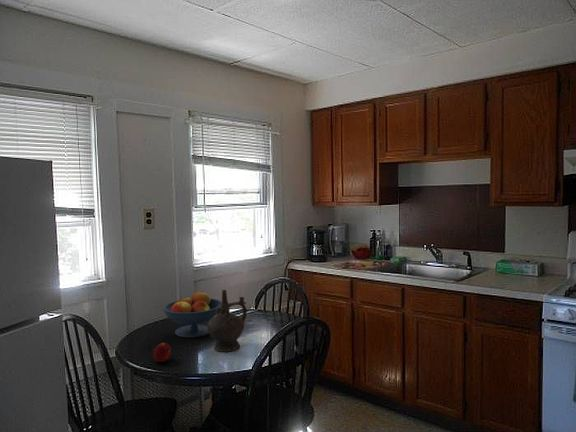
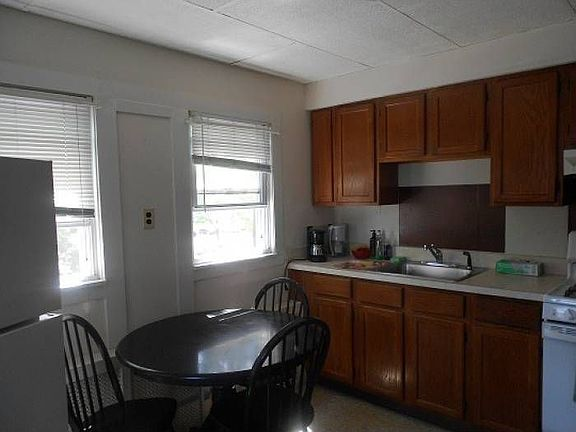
- ceremonial vessel (227, 318)
- peach (162, 352)
- fruit bowl (193, 313)
